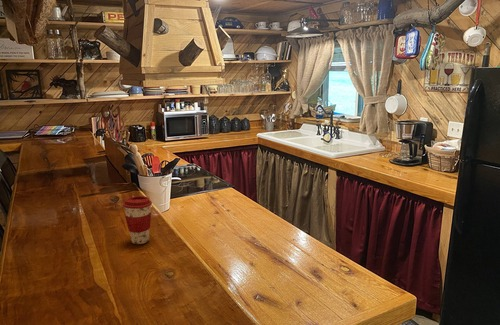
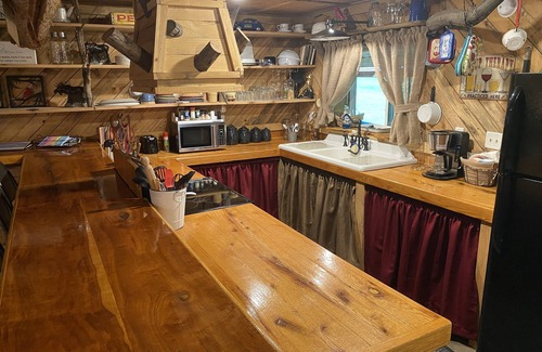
- coffee cup (138, 220)
